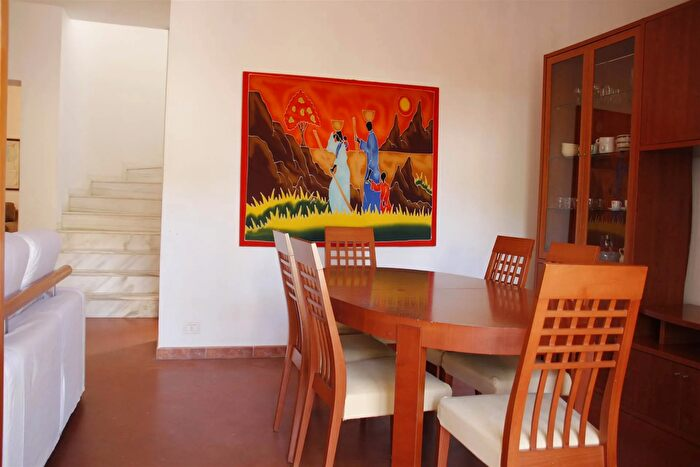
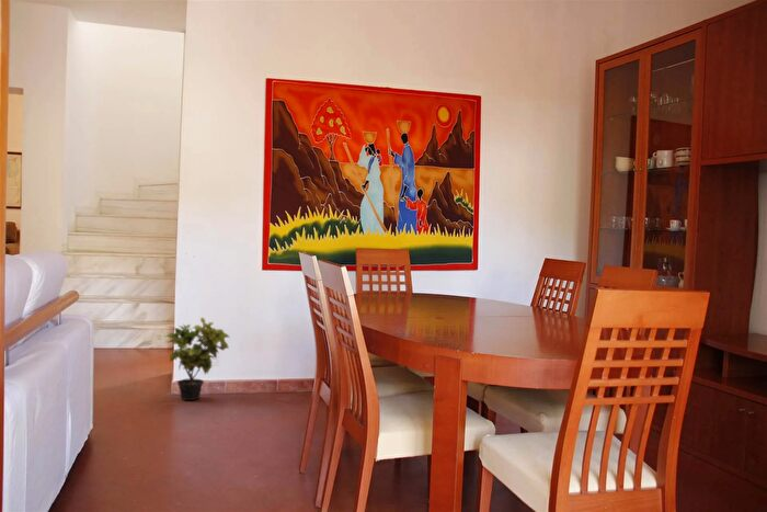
+ potted plant (196, 357)
